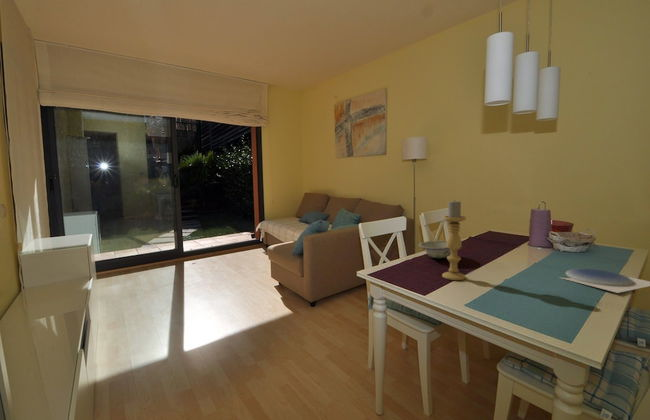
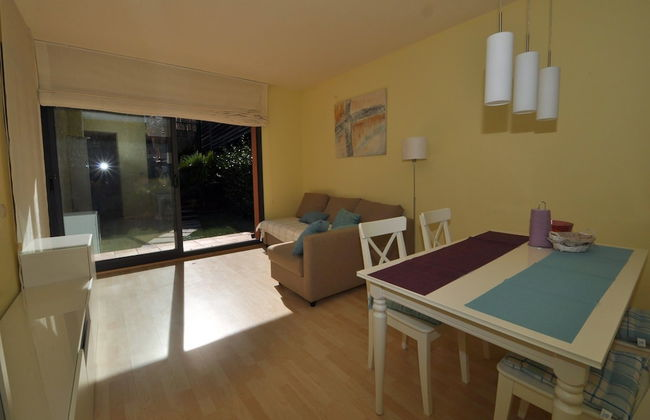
- bowl (437, 250)
- plate (597, 275)
- candle holder (454, 238)
